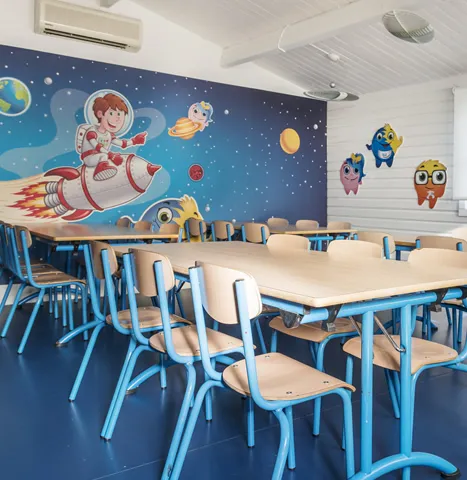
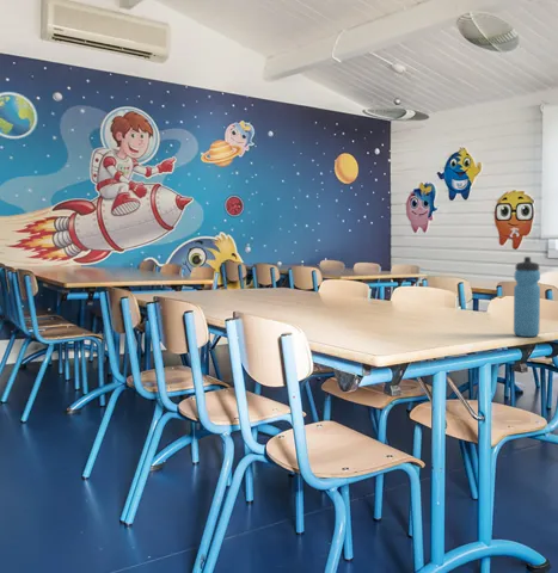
+ water bottle (526, 296)
